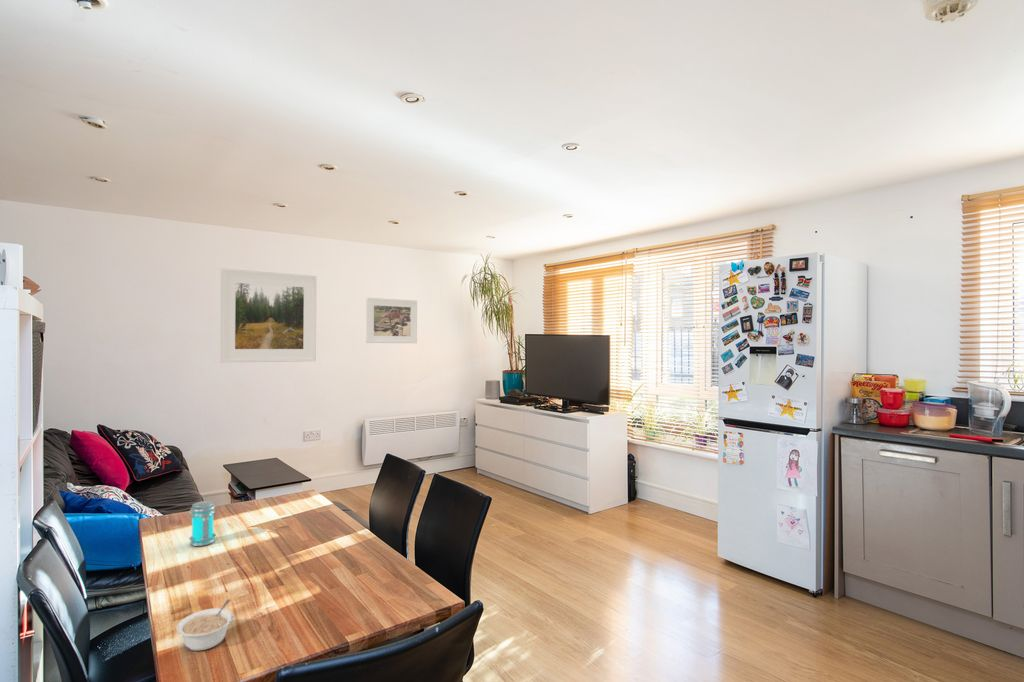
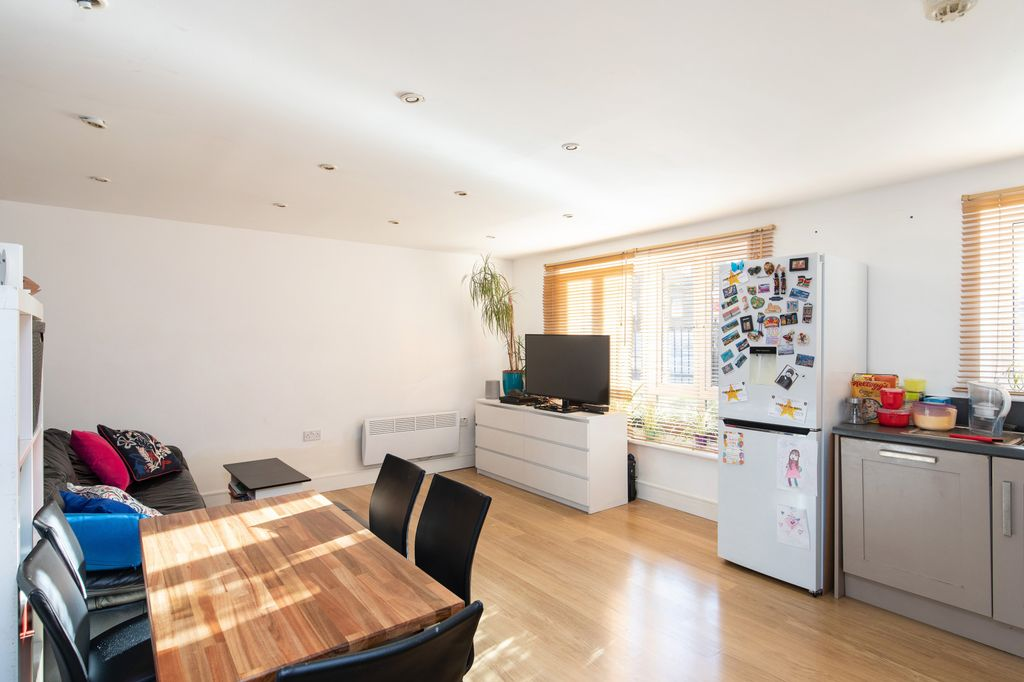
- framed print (392, 321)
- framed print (270, 317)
- jar (202, 522)
- legume (205, 627)
